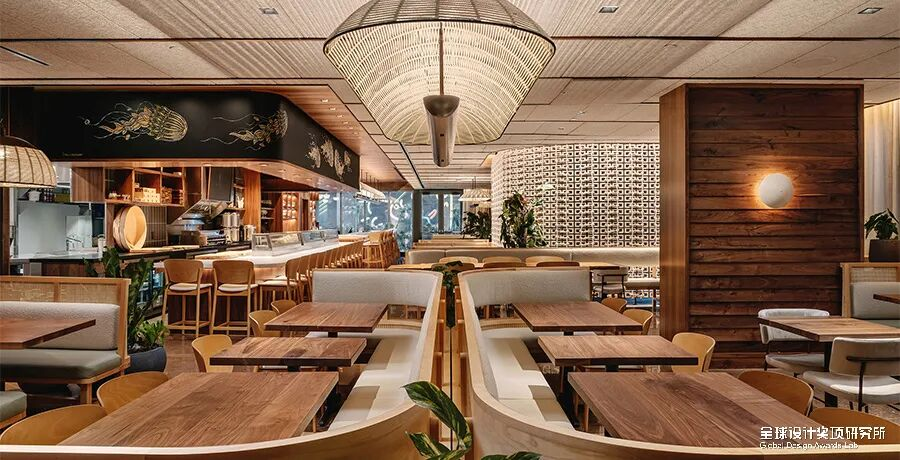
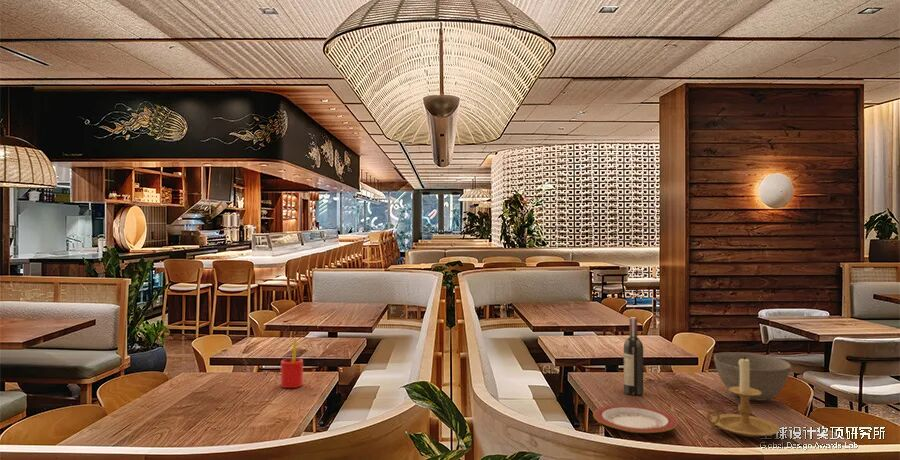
+ bowl (751, 377)
+ straw (292, 363)
+ candle holder (744, 393)
+ wine bottle (633, 355)
+ plate (634, 420)
